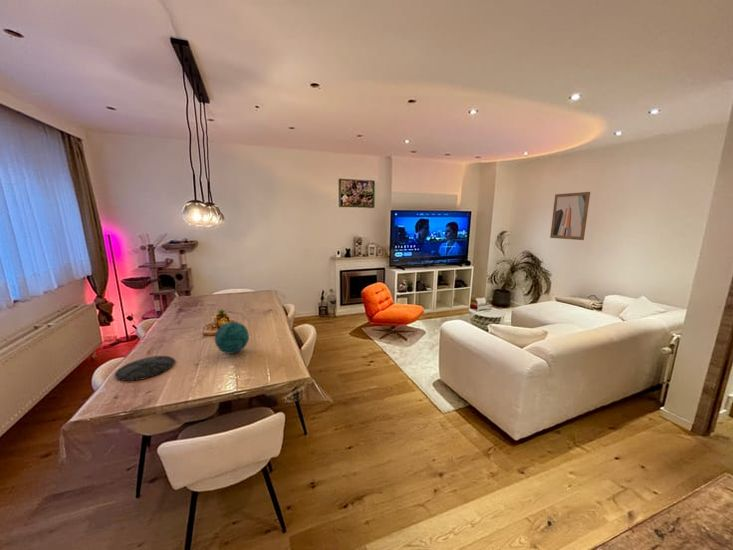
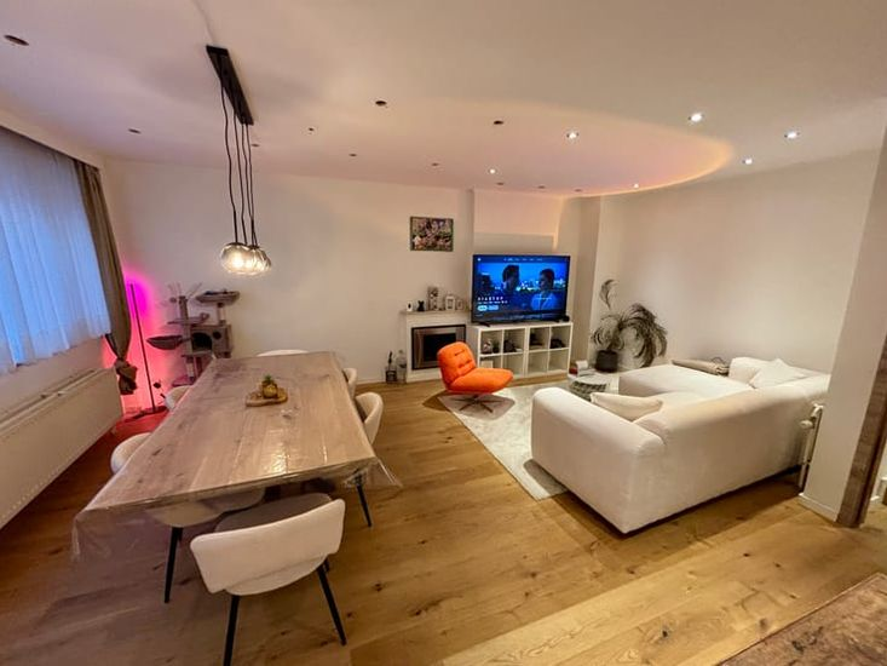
- plate (145, 364)
- decorative orb (232, 337)
- wall art (568, 216)
